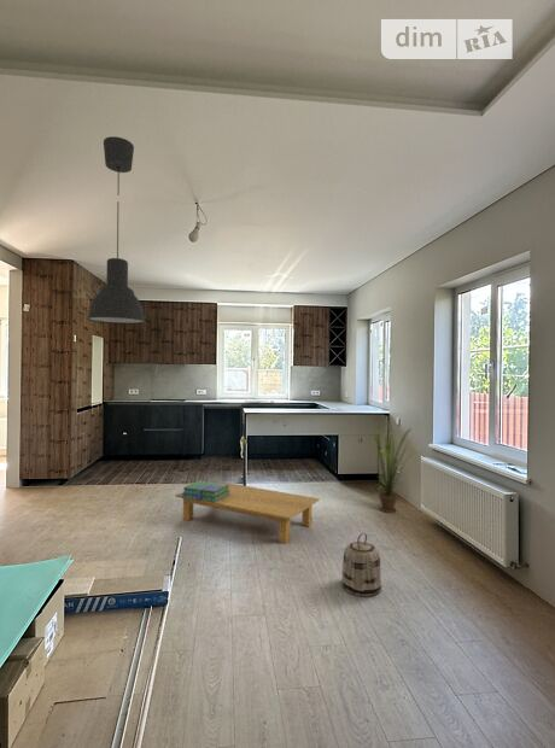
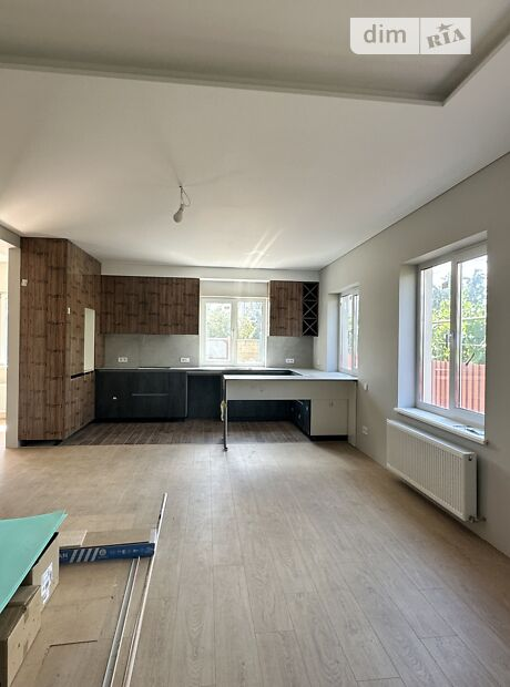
- coffee table (246, 509)
- ceiling light (117, 232)
- basket (361, 560)
- stack of books (205, 490)
- house plant (391, 467)
